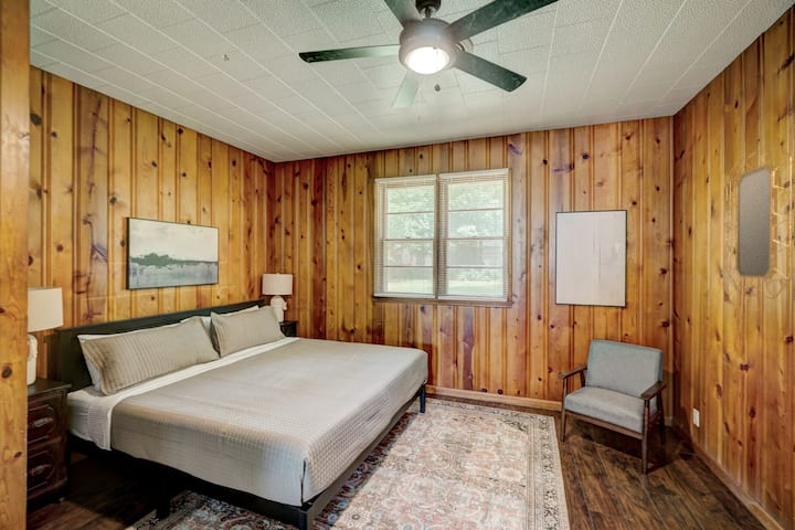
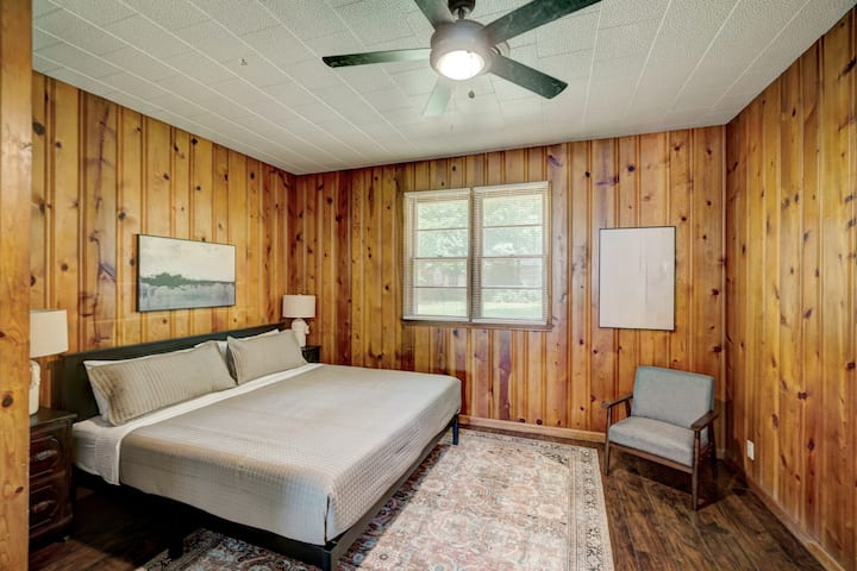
- home mirror (752, 223)
